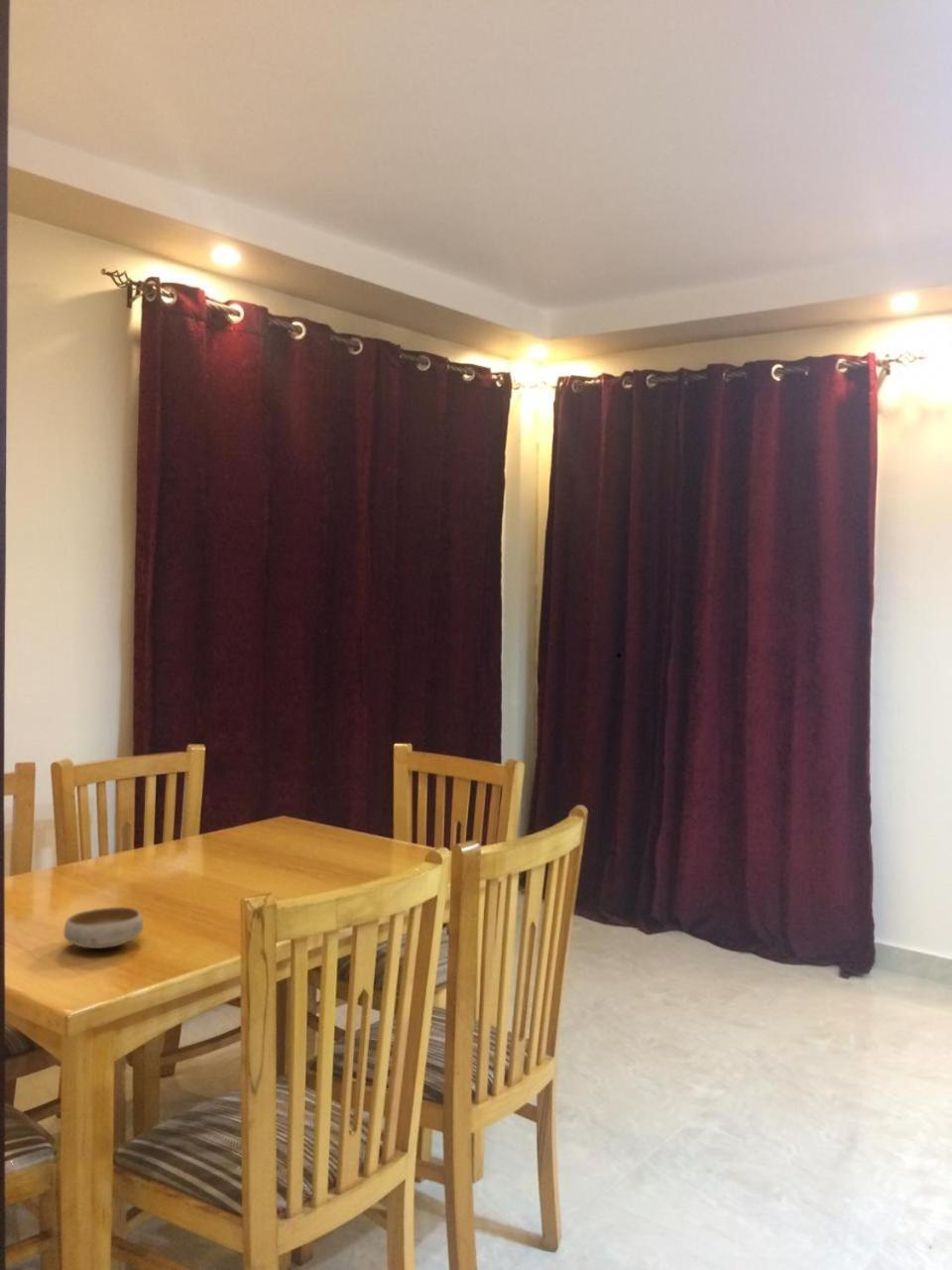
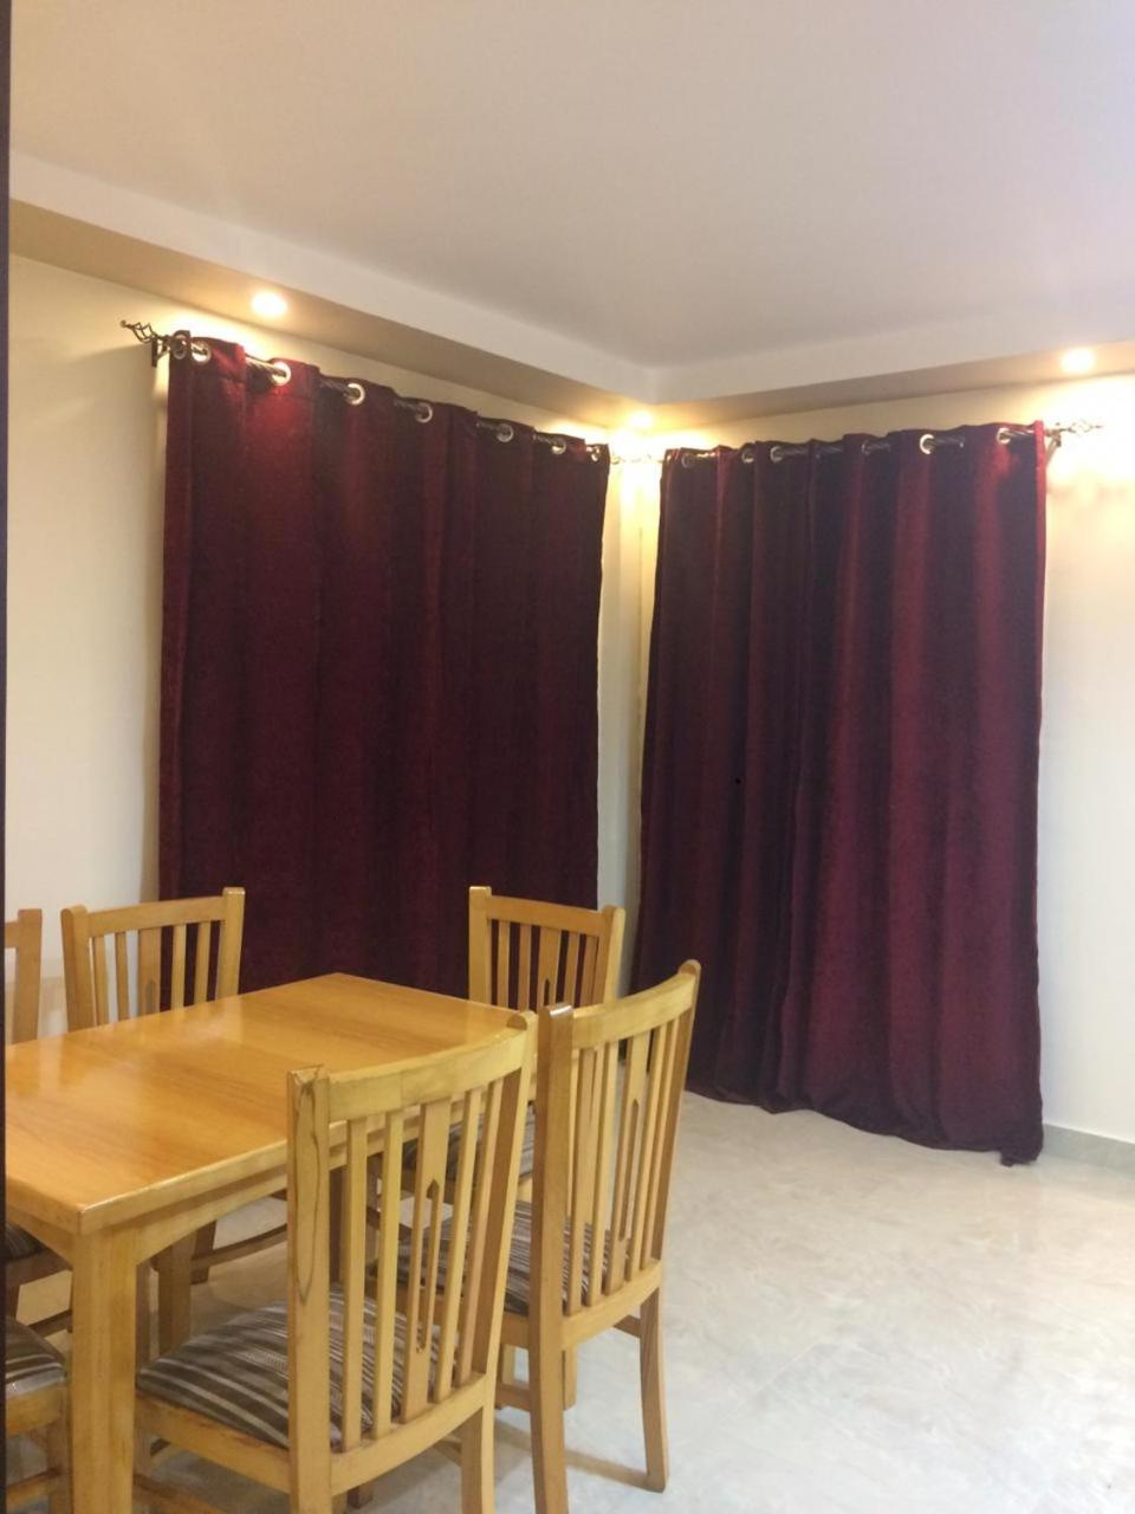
- bowl (103, 930)
